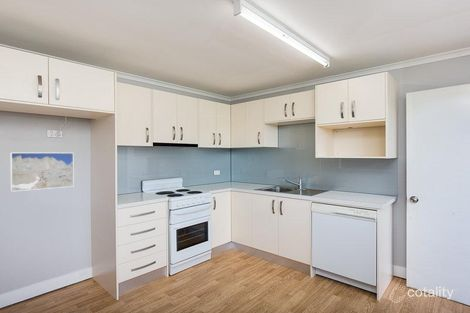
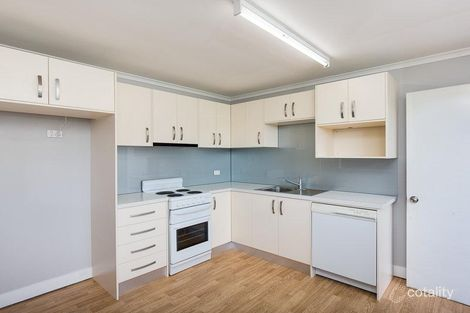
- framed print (44, 170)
